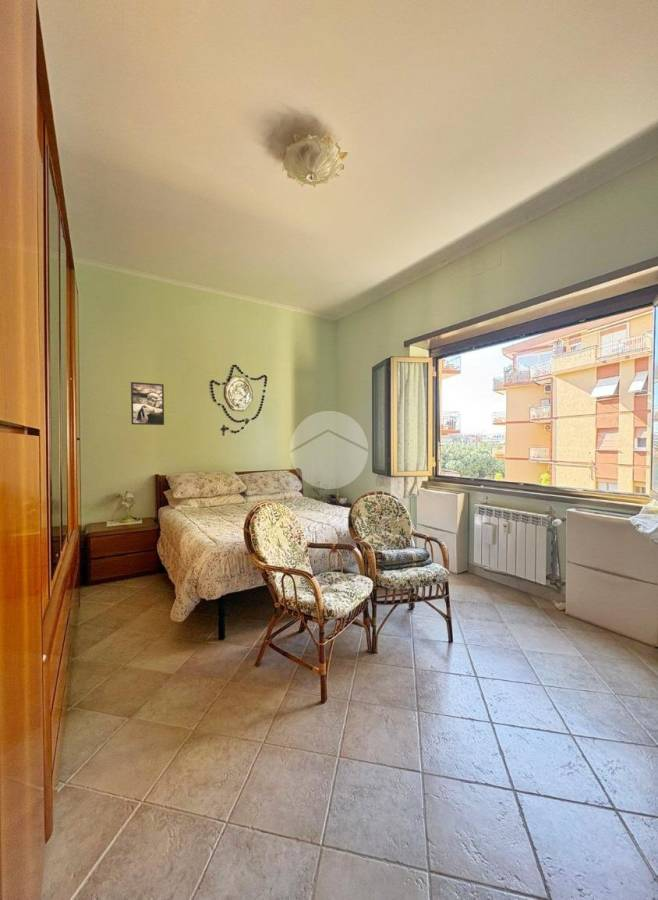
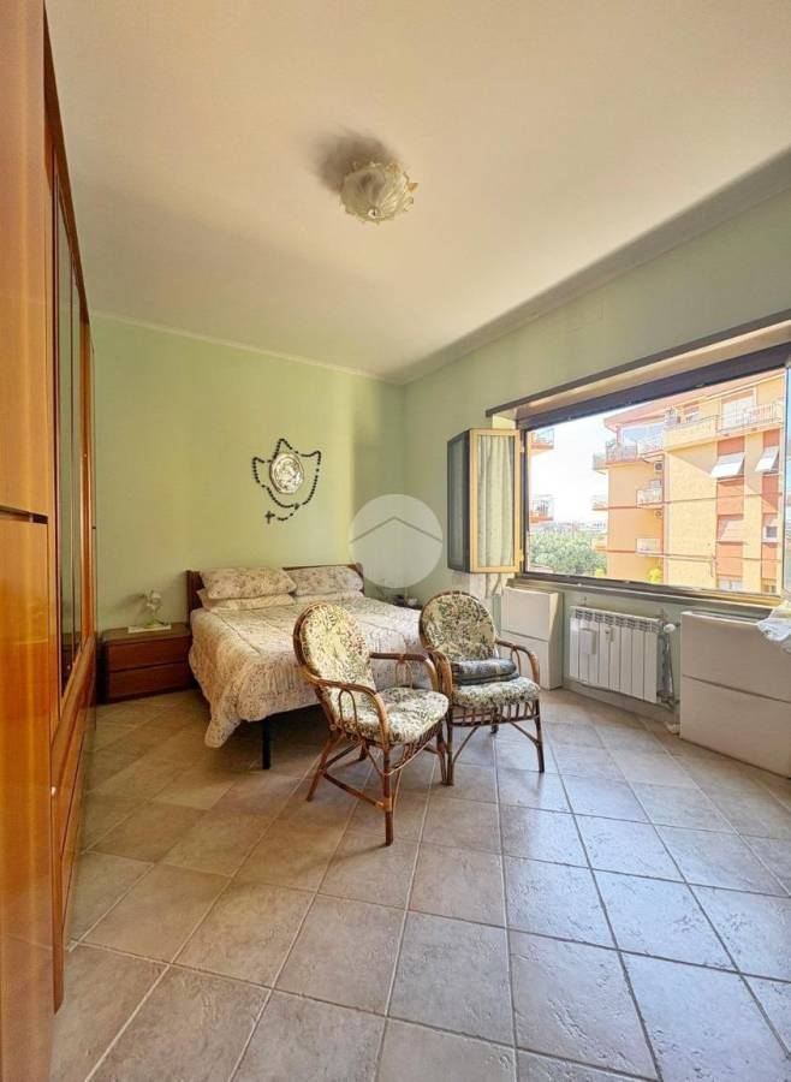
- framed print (147, 404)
